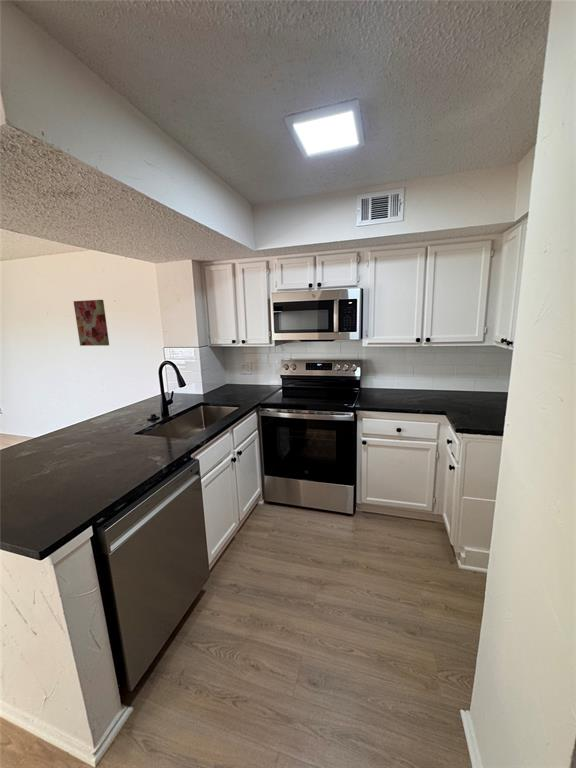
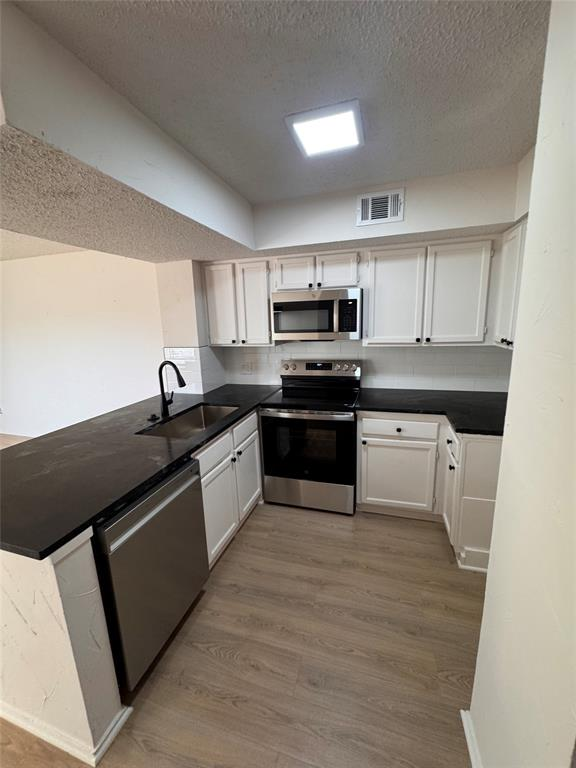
- wall art (91, 323)
